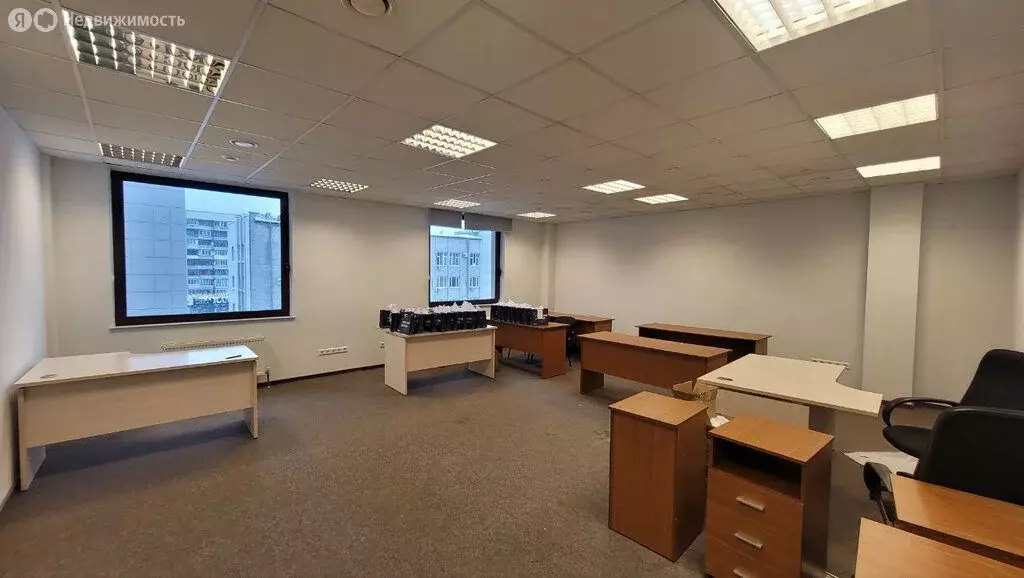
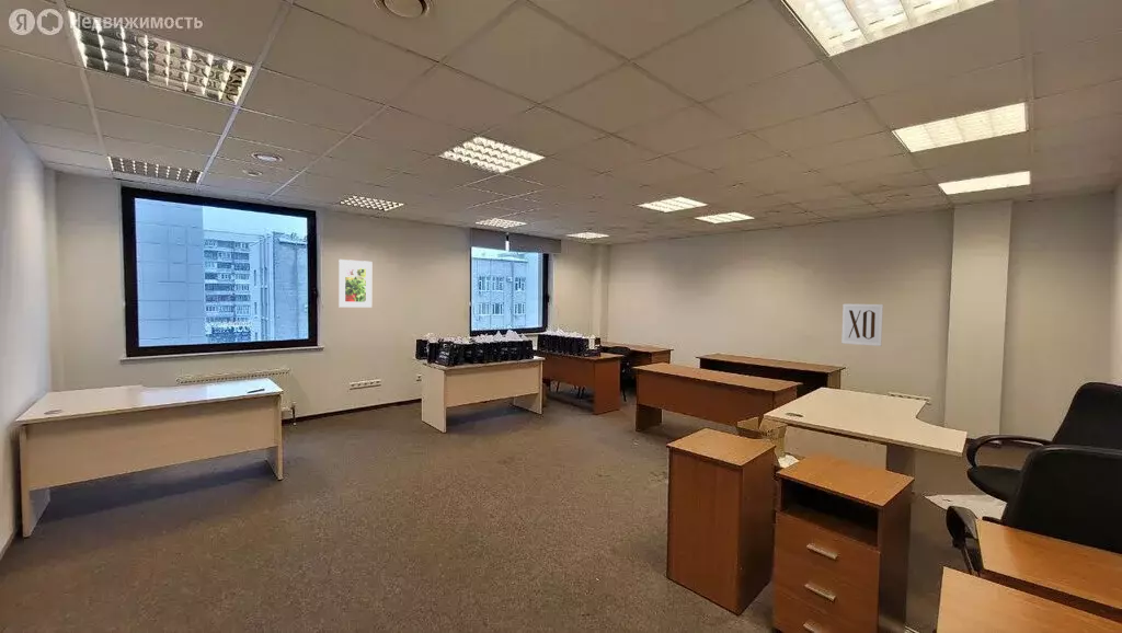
+ wall art (861, 324)
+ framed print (355, 284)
